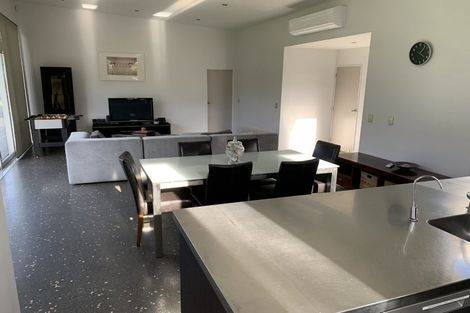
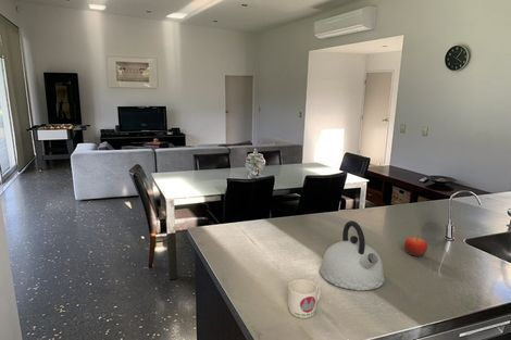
+ mug (307, 297)
+ kettle (354, 250)
+ fruit (415, 244)
